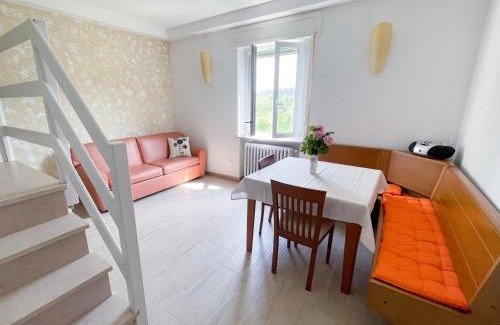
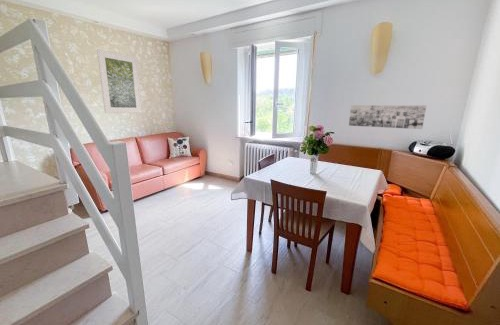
+ wall art (384, 116)
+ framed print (121, 84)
